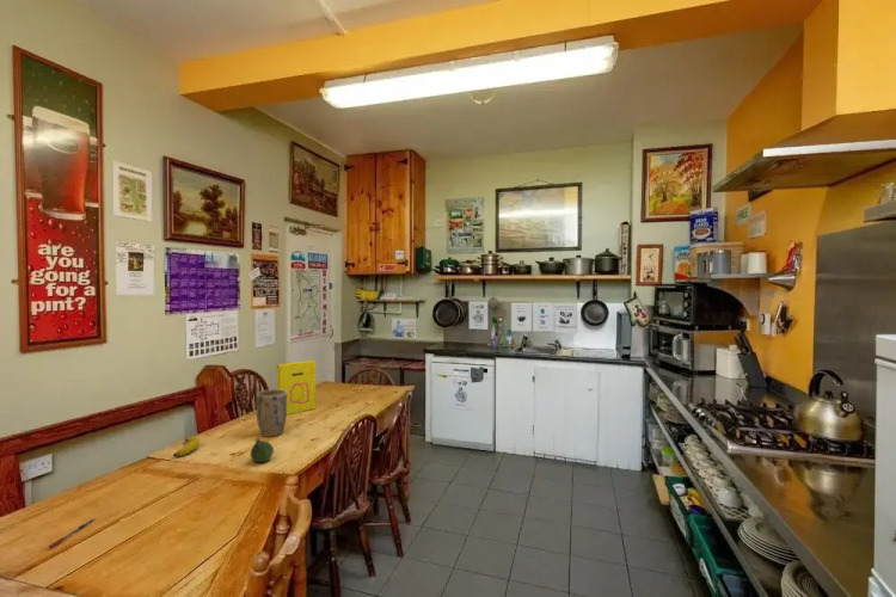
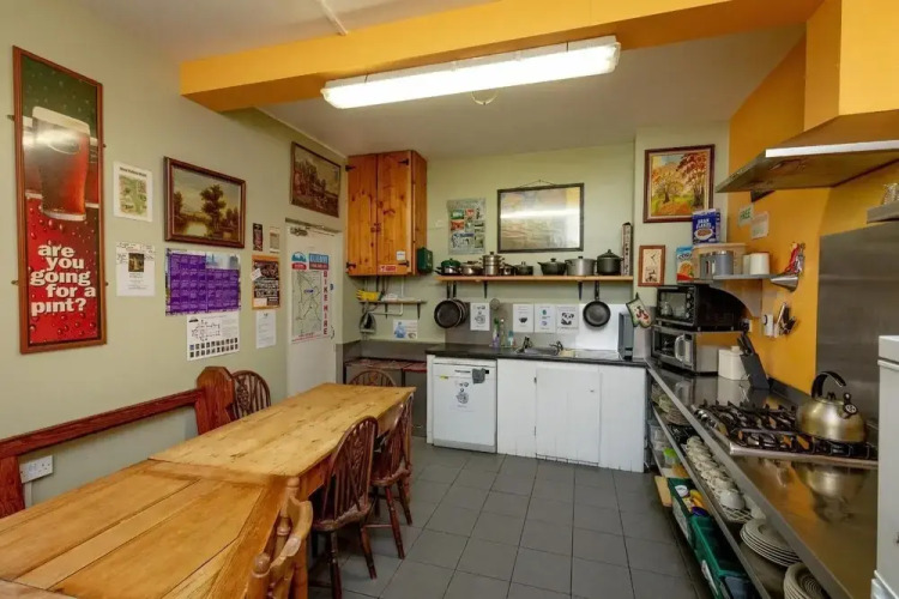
- pen (73, 531)
- banana (188, 443)
- fruit (262, 448)
- plant pot (271, 412)
- cereal box (296, 387)
